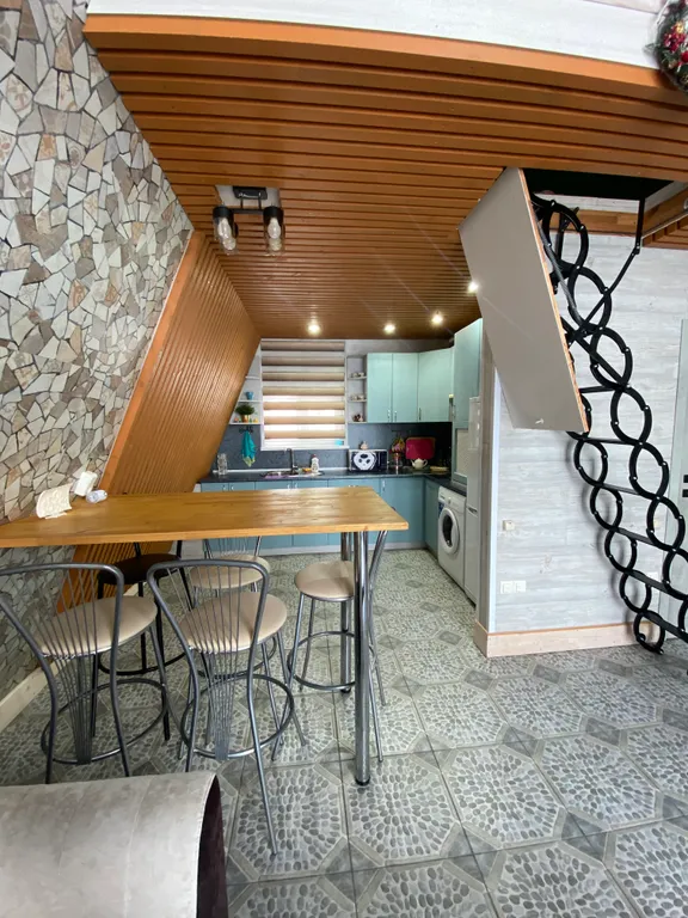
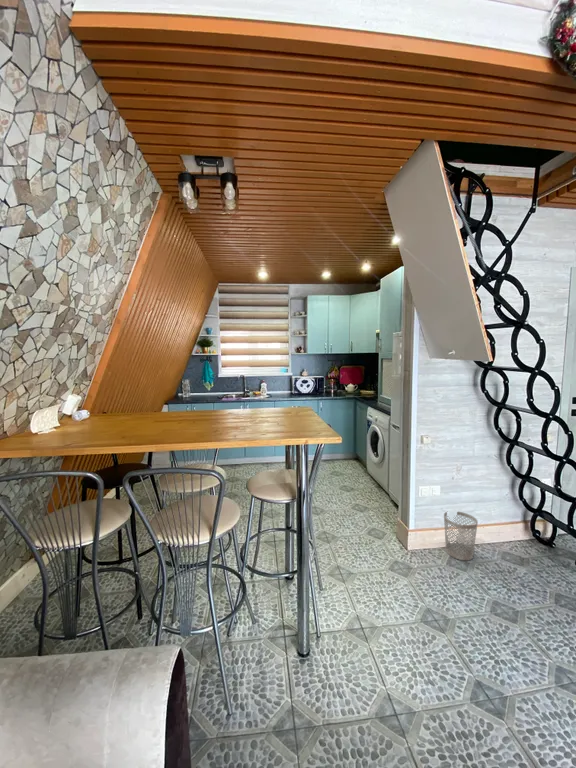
+ wastebasket (460, 535)
